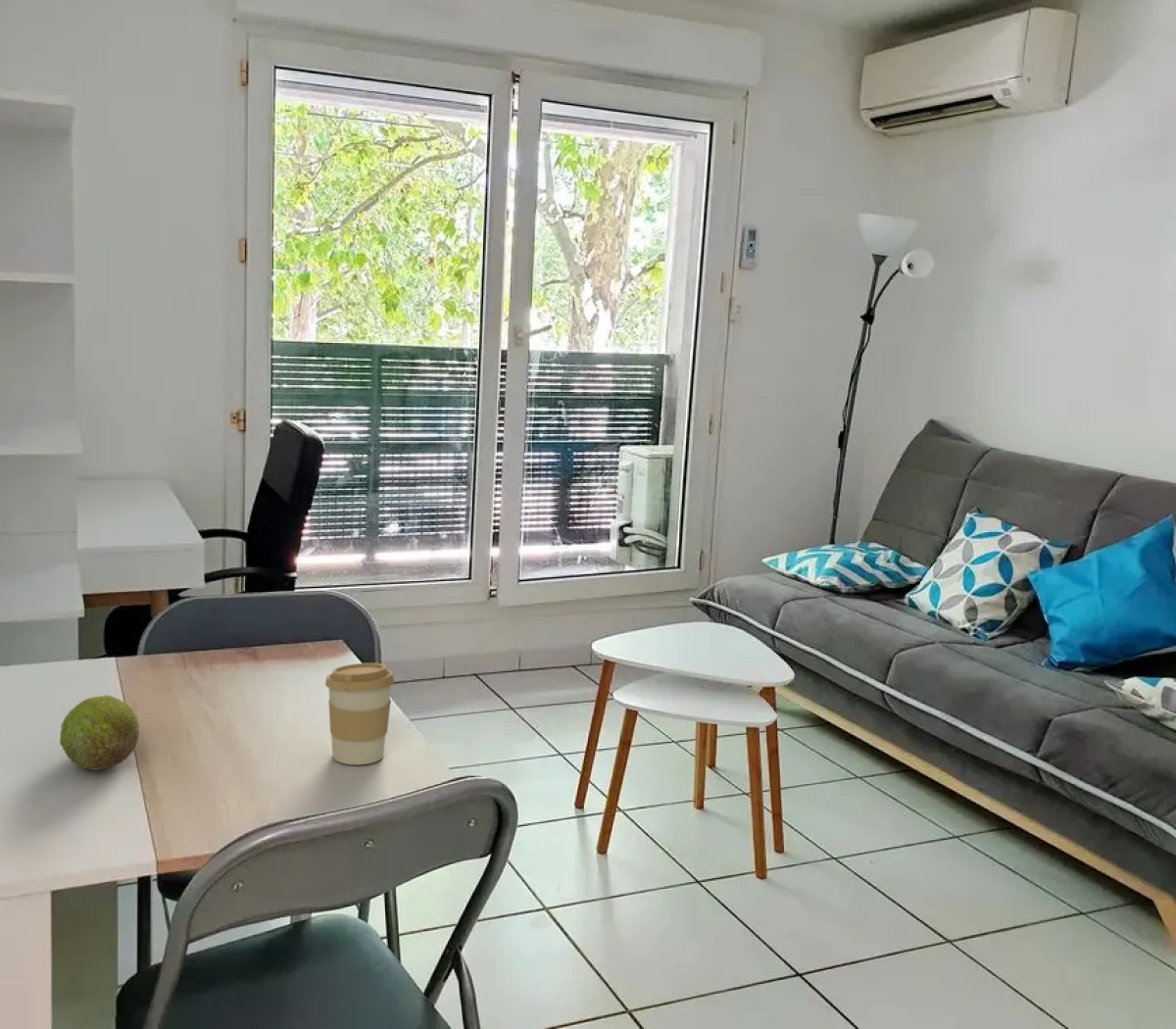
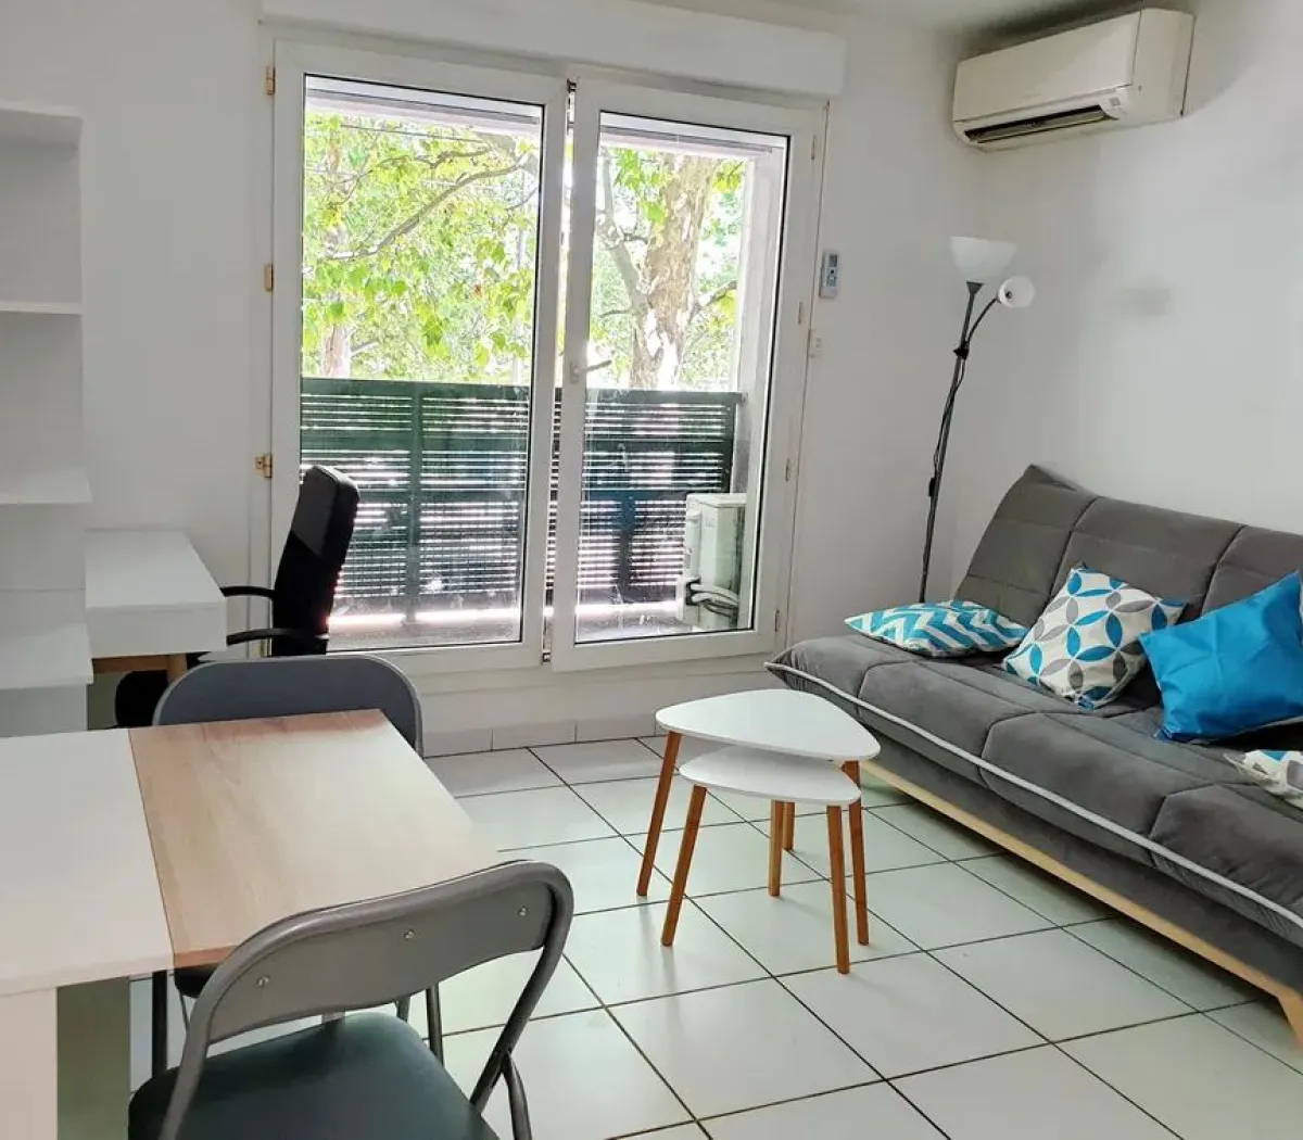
- fruit (99, 728)
- coffee cup (359, 710)
